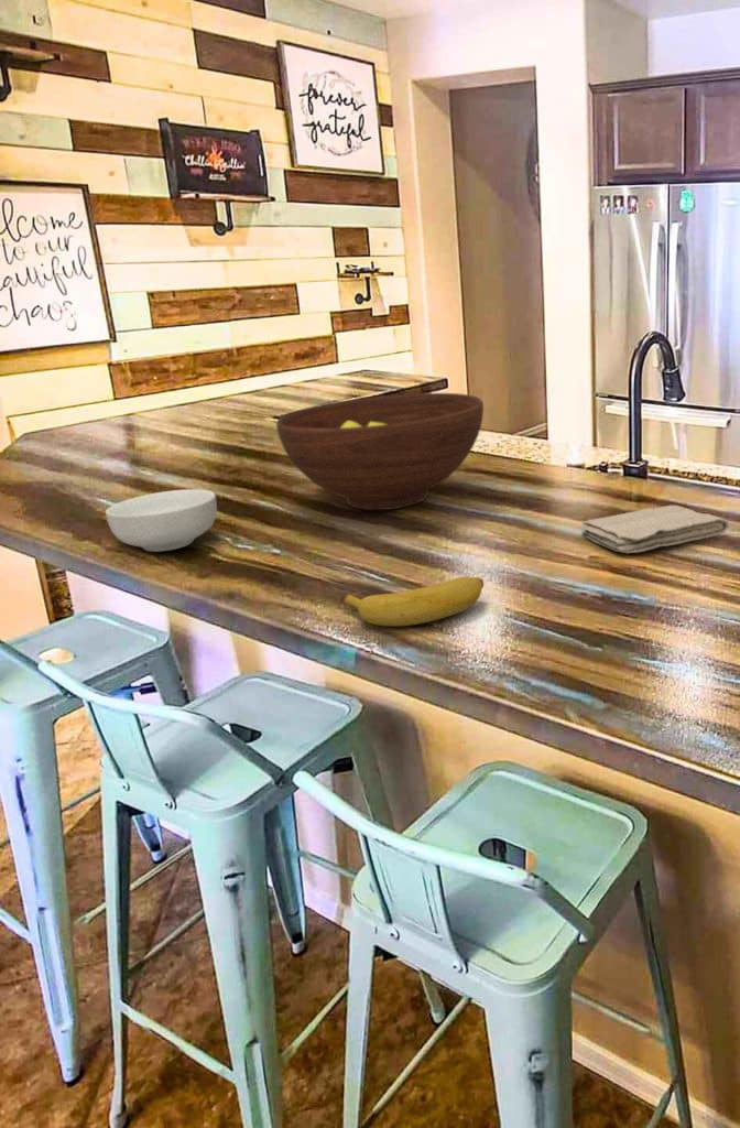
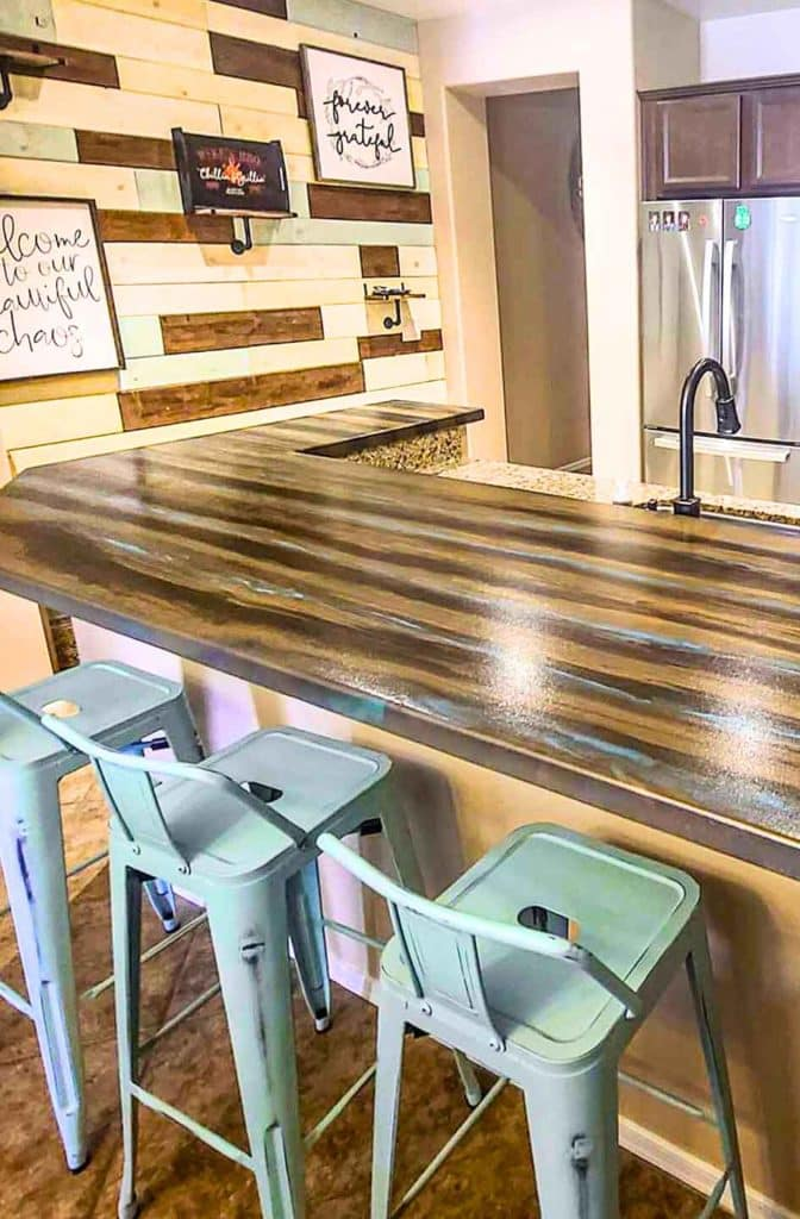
- washcloth (651, 525)
- cereal bowl (164, 522)
- fruit bowl (383, 456)
- banana (418, 596)
